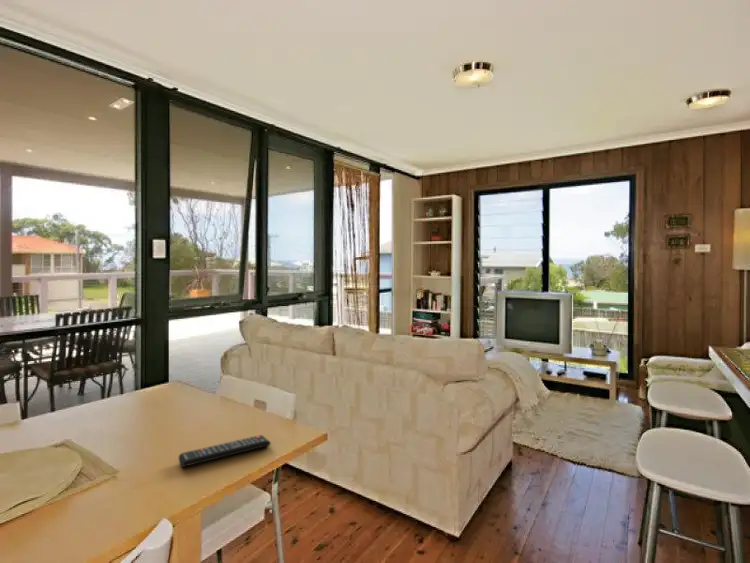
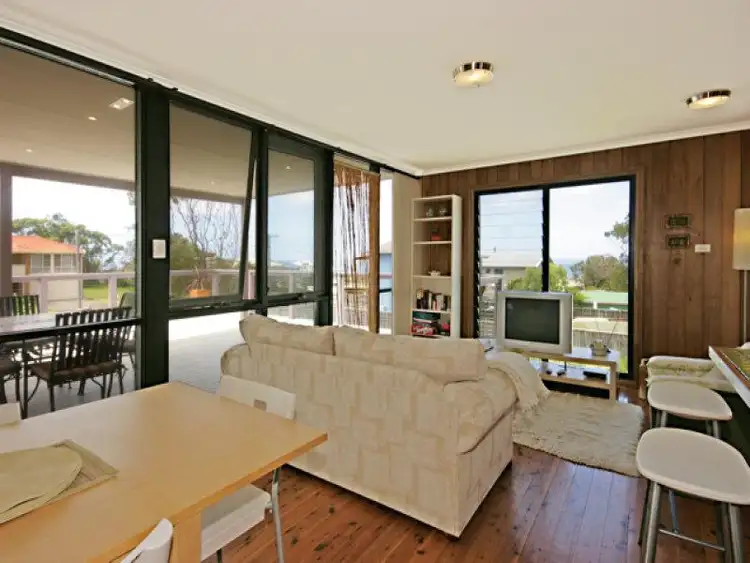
- remote control (226, 450)
